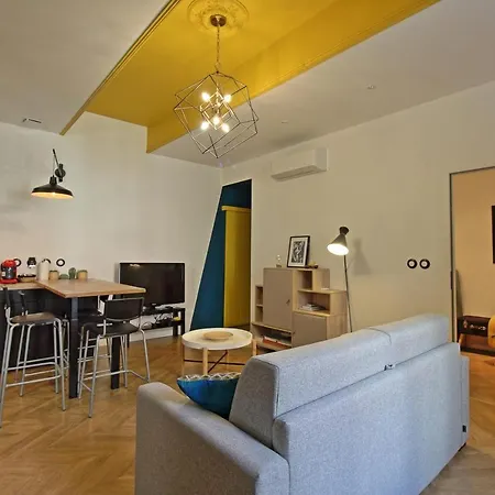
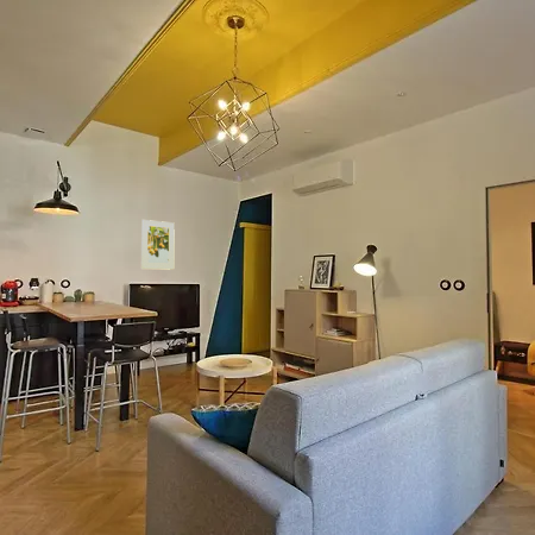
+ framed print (158, 245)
